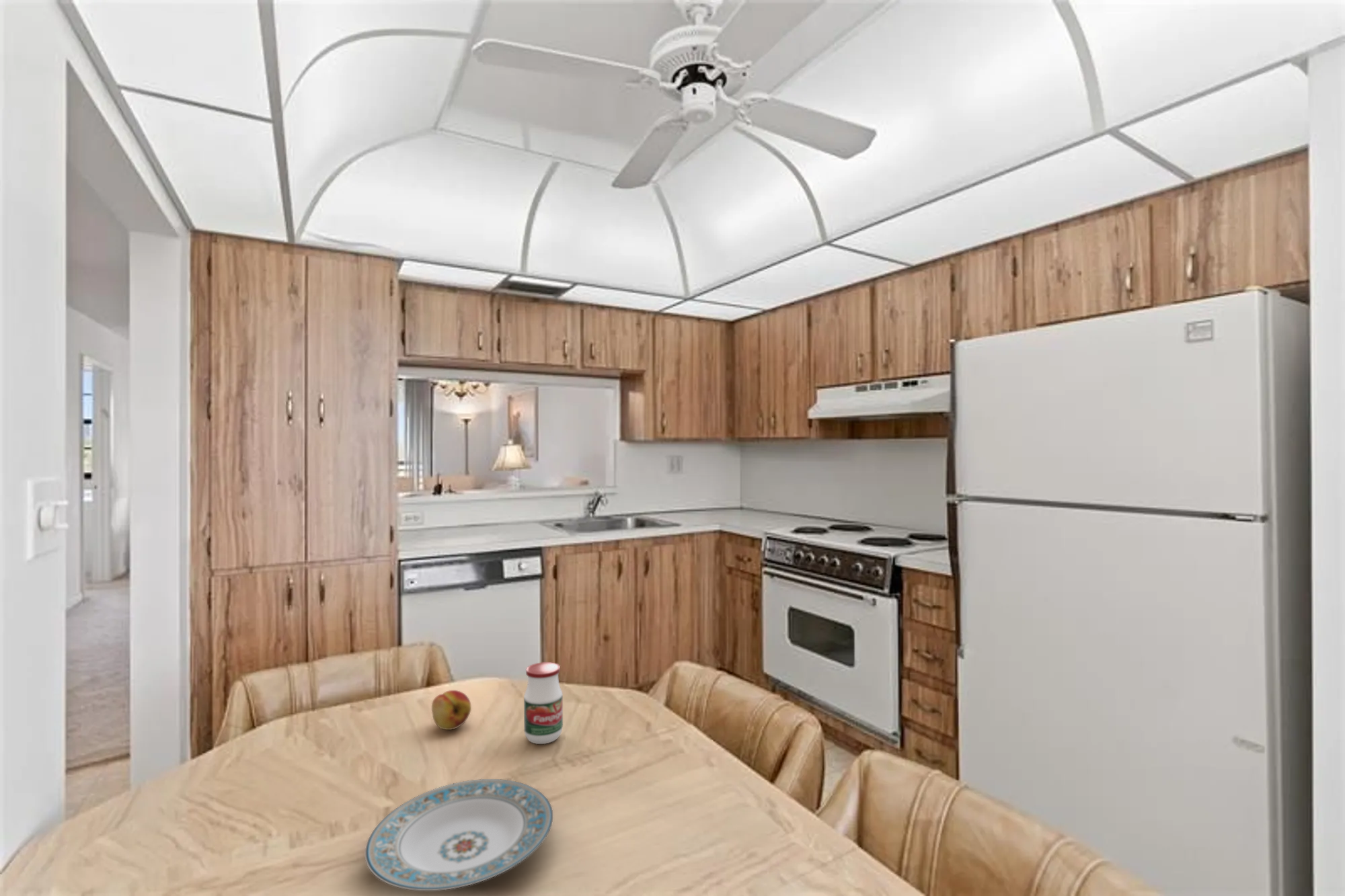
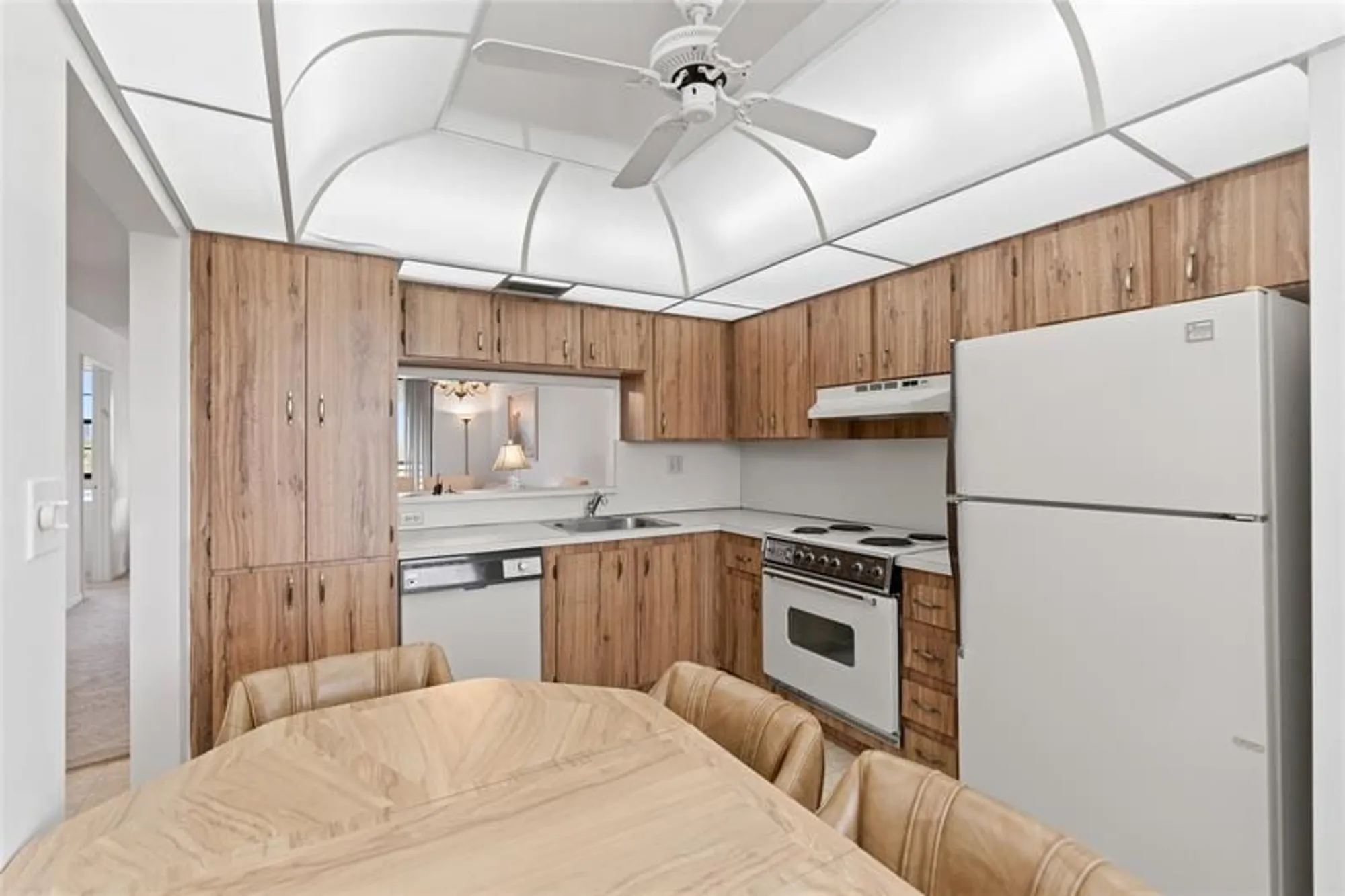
- plate (463, 837)
- jar (543, 702)
- fruit (451, 708)
